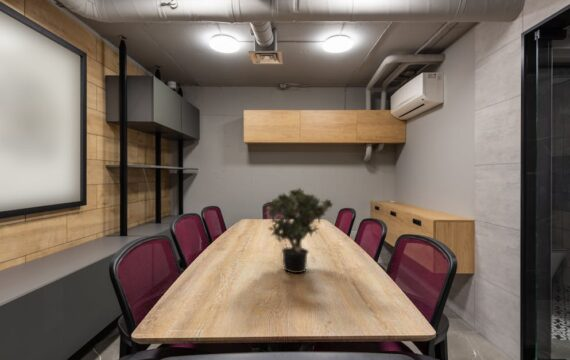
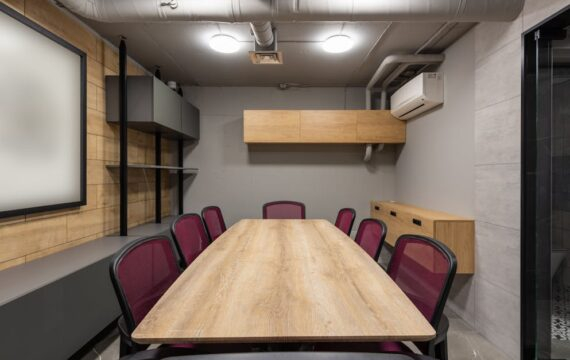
- potted plant (300, 229)
